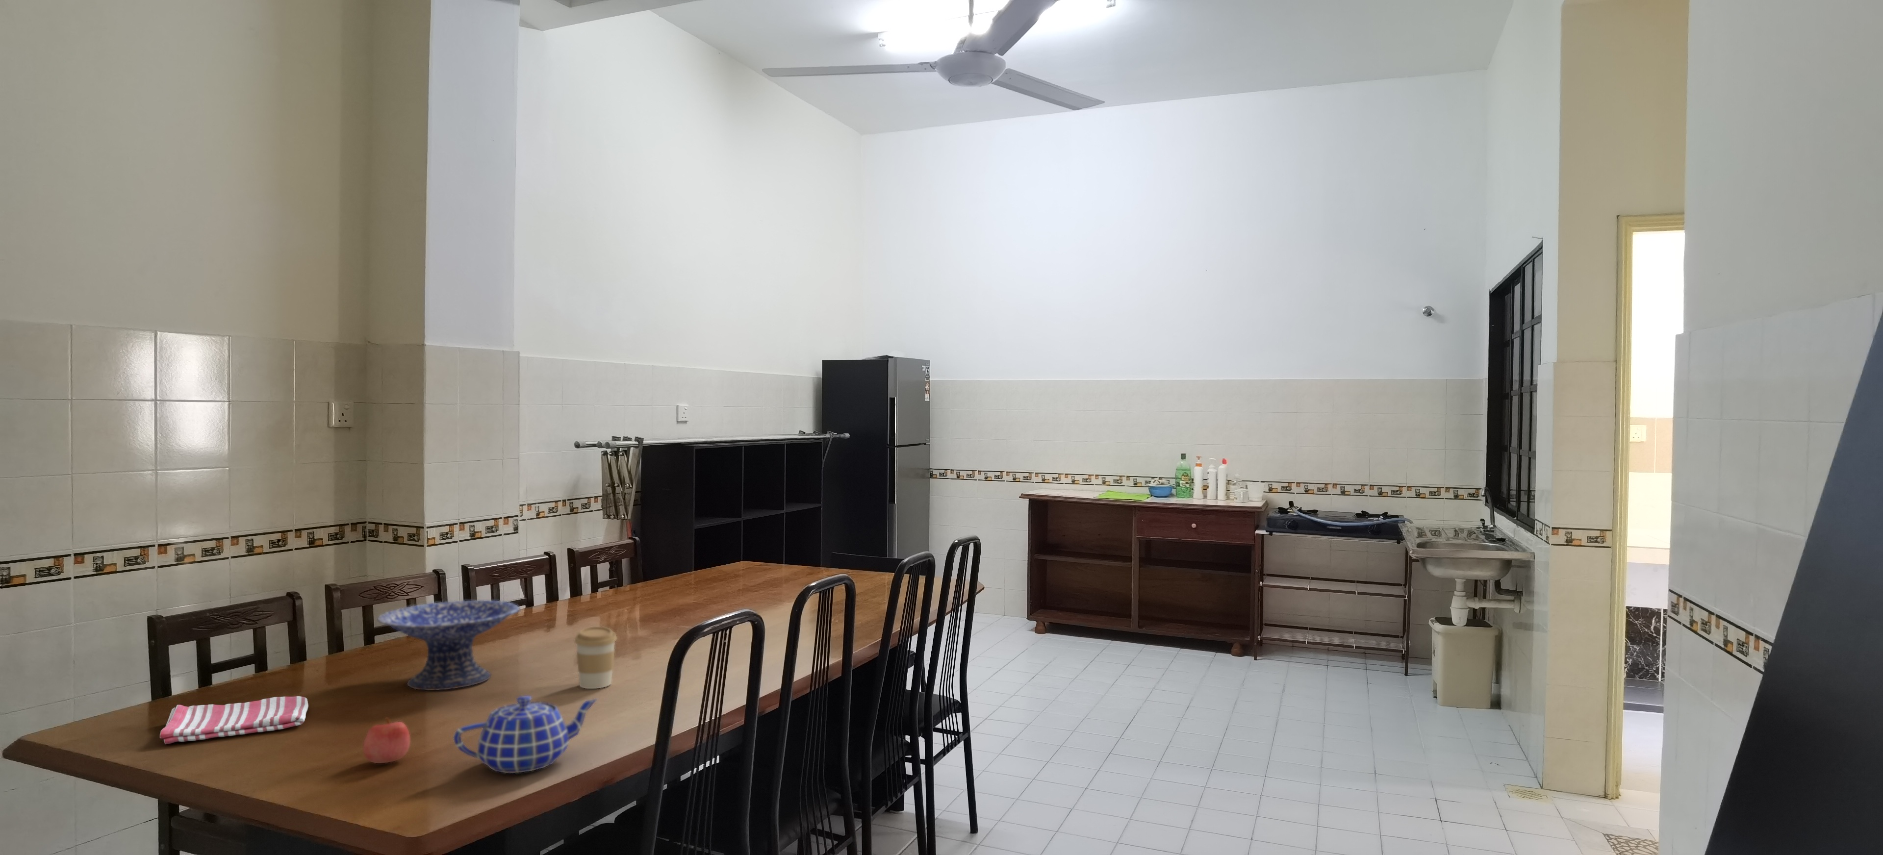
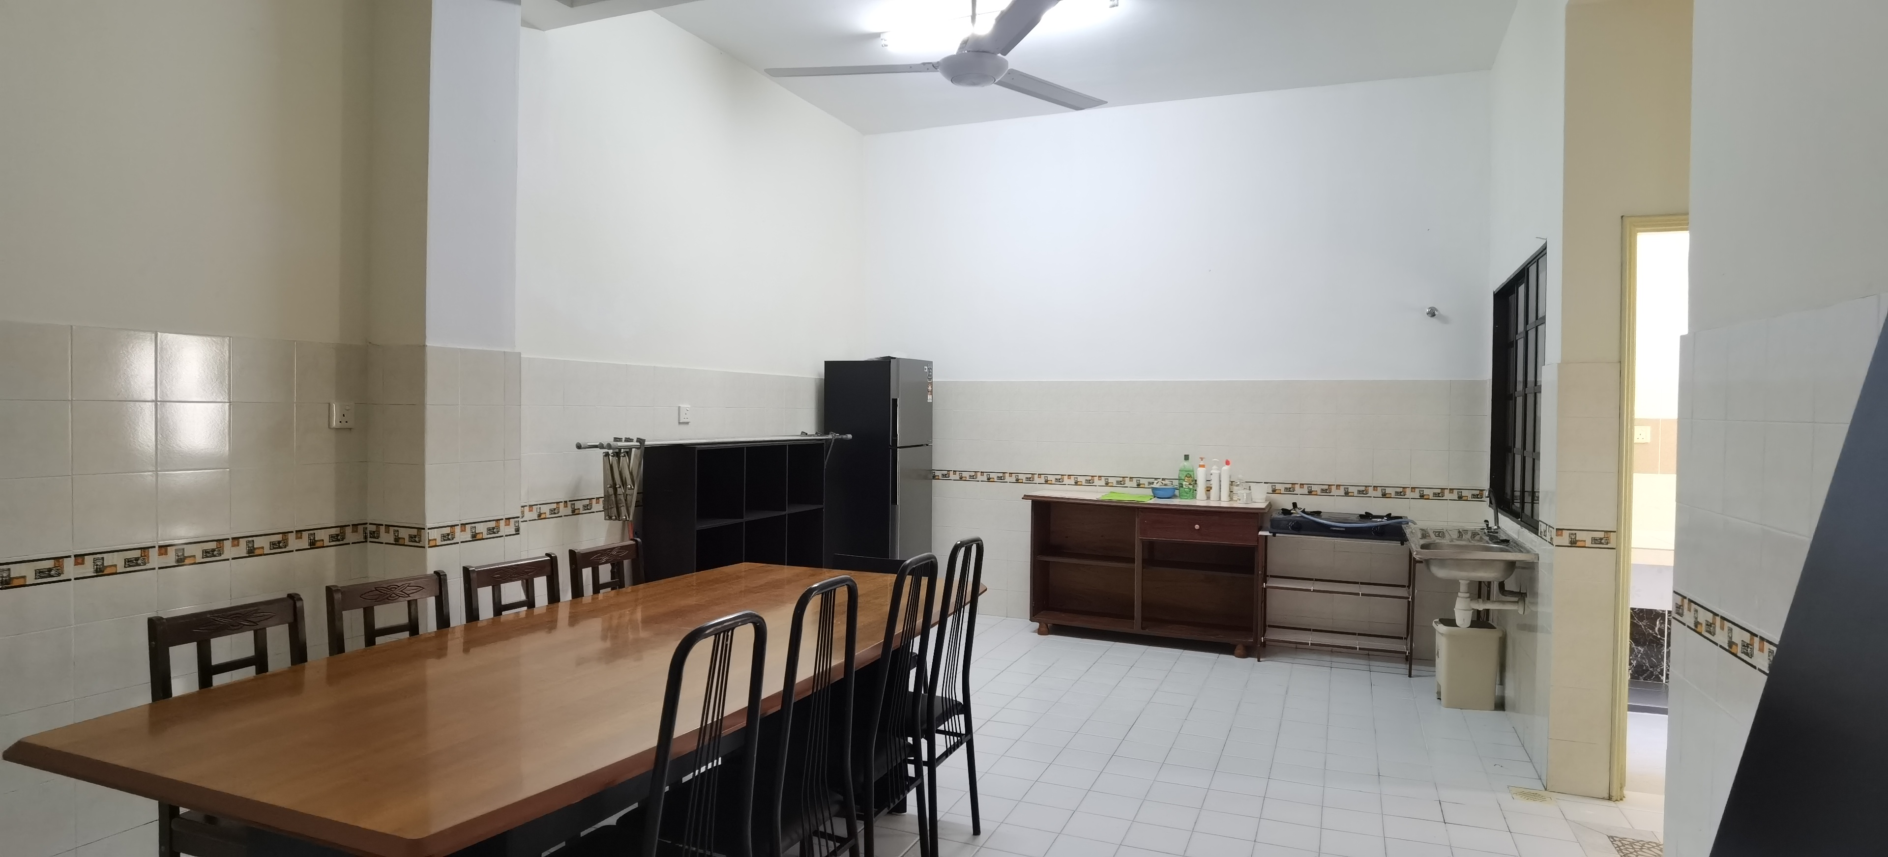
- teapot (528, 729)
- coffee cup (596, 657)
- decorative bowl (449, 645)
- apple (387, 740)
- dish towel (238, 716)
